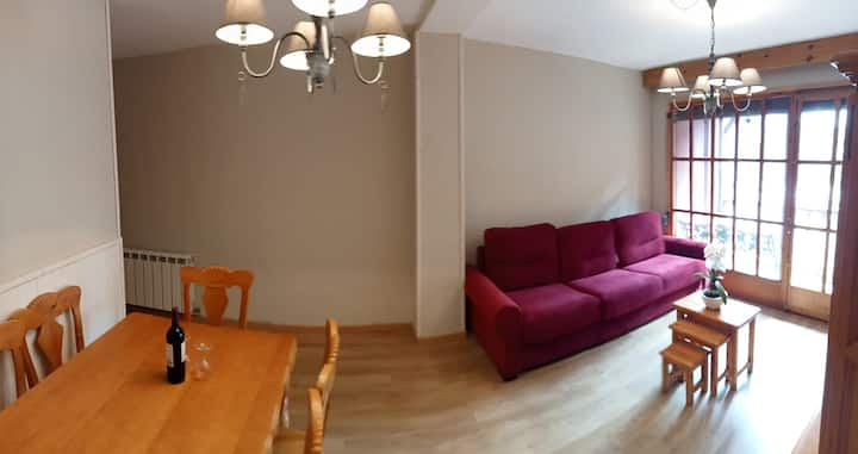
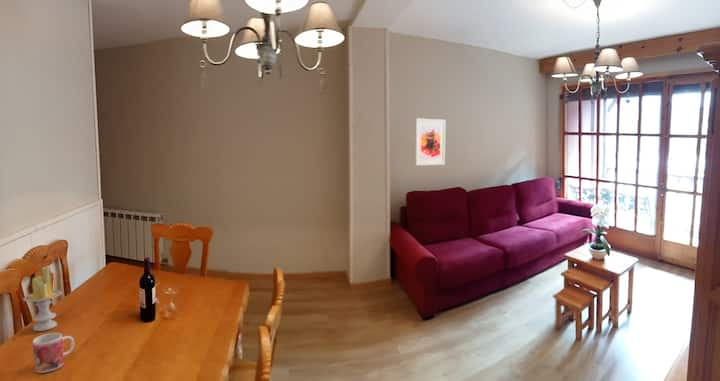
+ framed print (430, 142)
+ candle (43, 297)
+ mug (55, 350)
